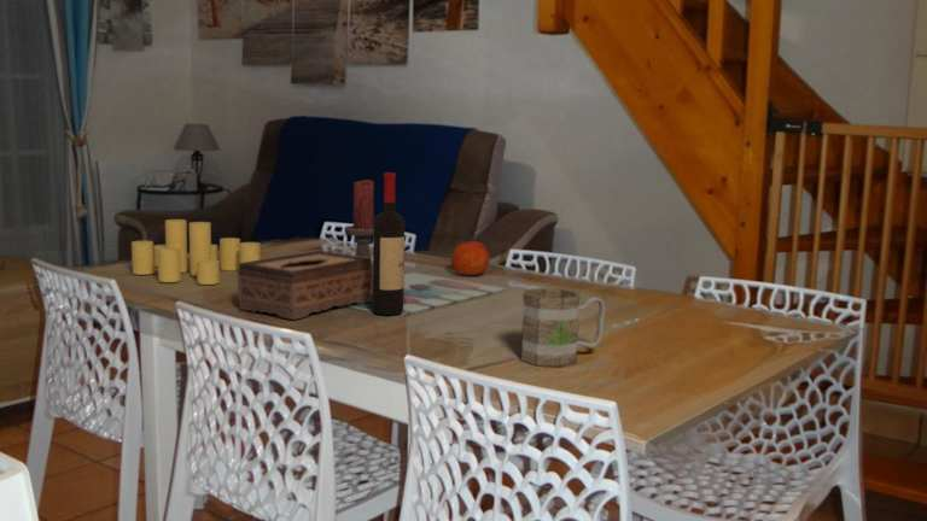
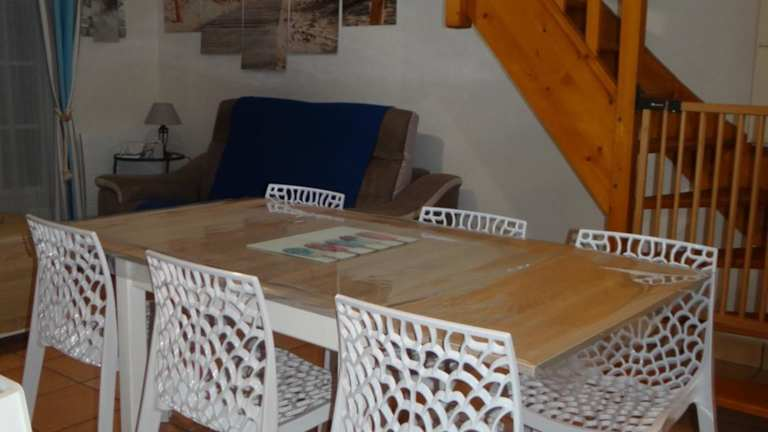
- candle (191, 247)
- wine bottle (389, 242)
- mug (562, 326)
- tissue box (307, 282)
- apple (470, 254)
- candle holder (355, 228)
